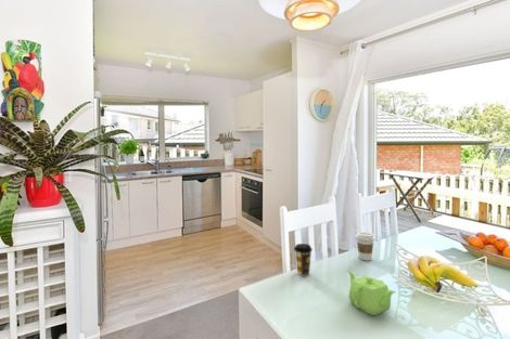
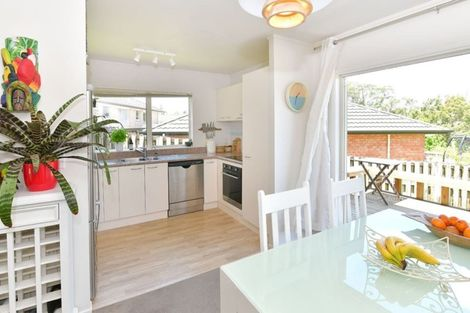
- teapot (369, 291)
- coffee cup (303, 259)
- coffee cup (365, 246)
